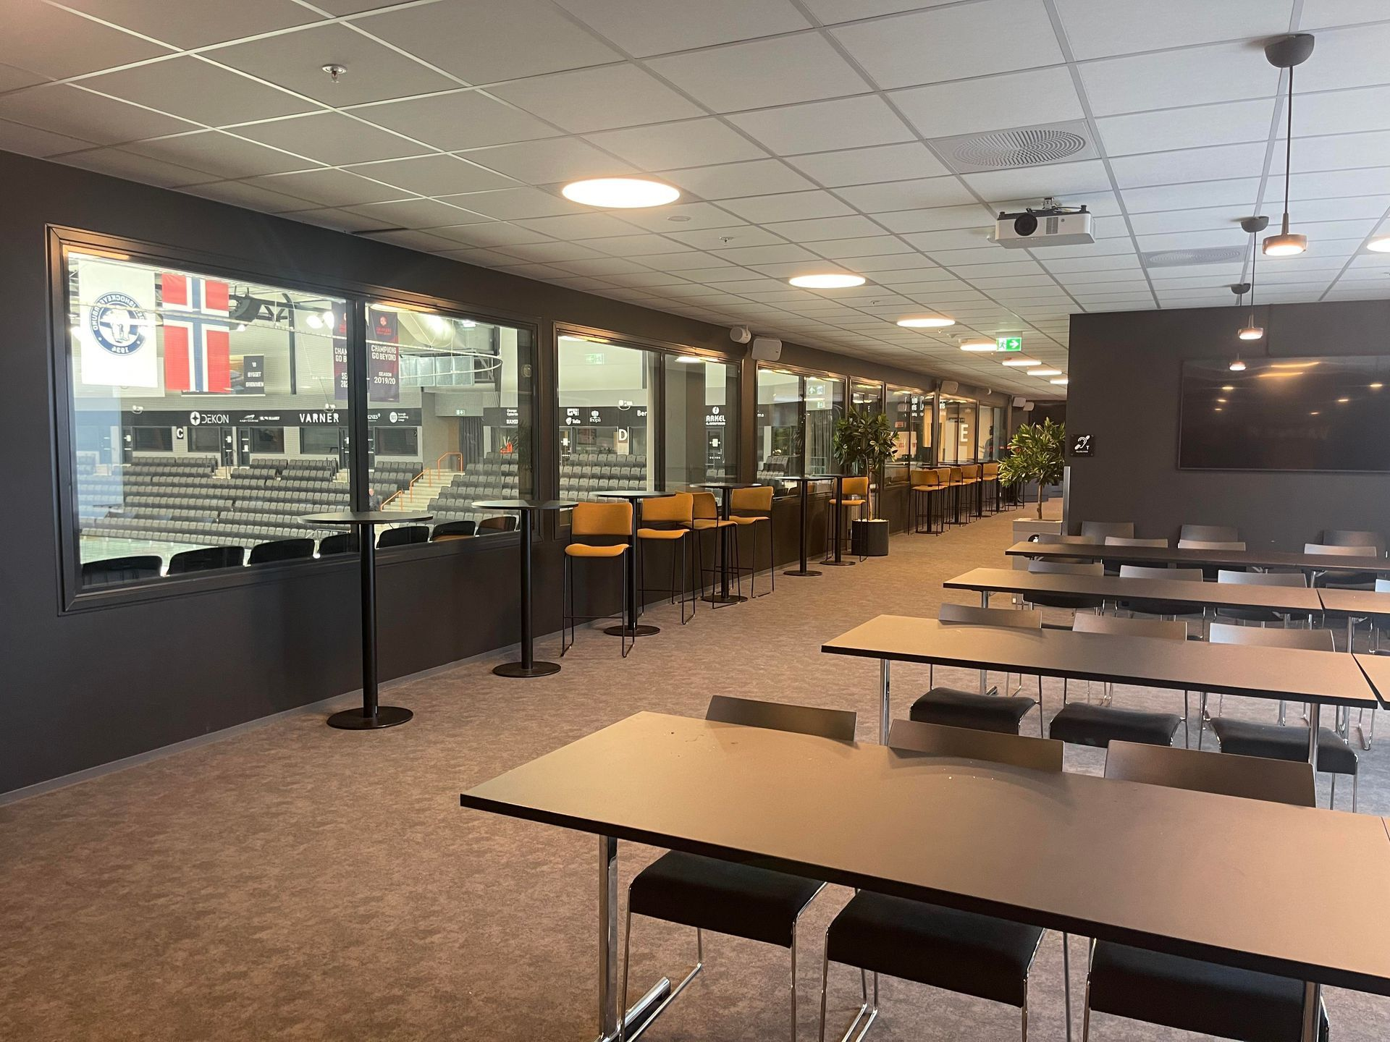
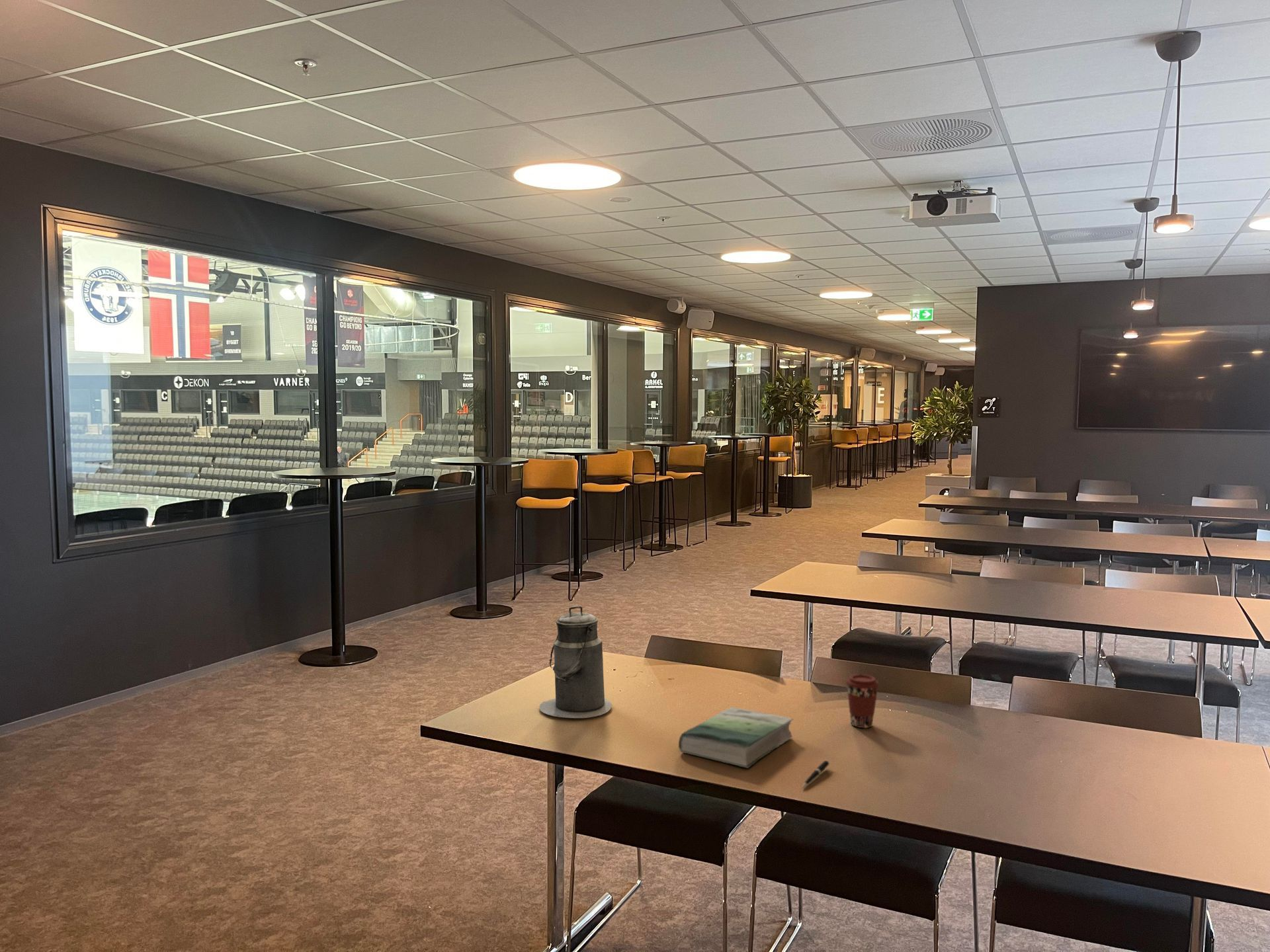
+ pen (814, 774)
+ canister (575, 657)
+ coffee cup (862, 701)
+ book (737, 732)
